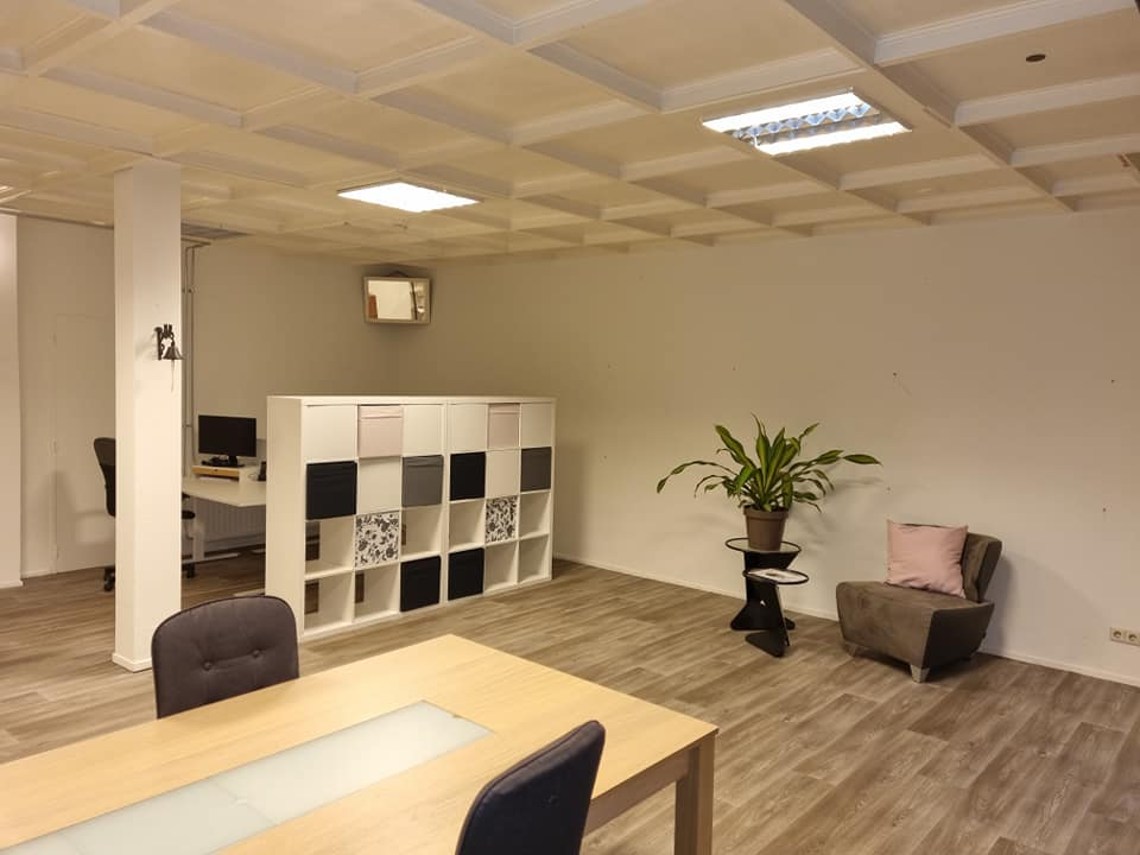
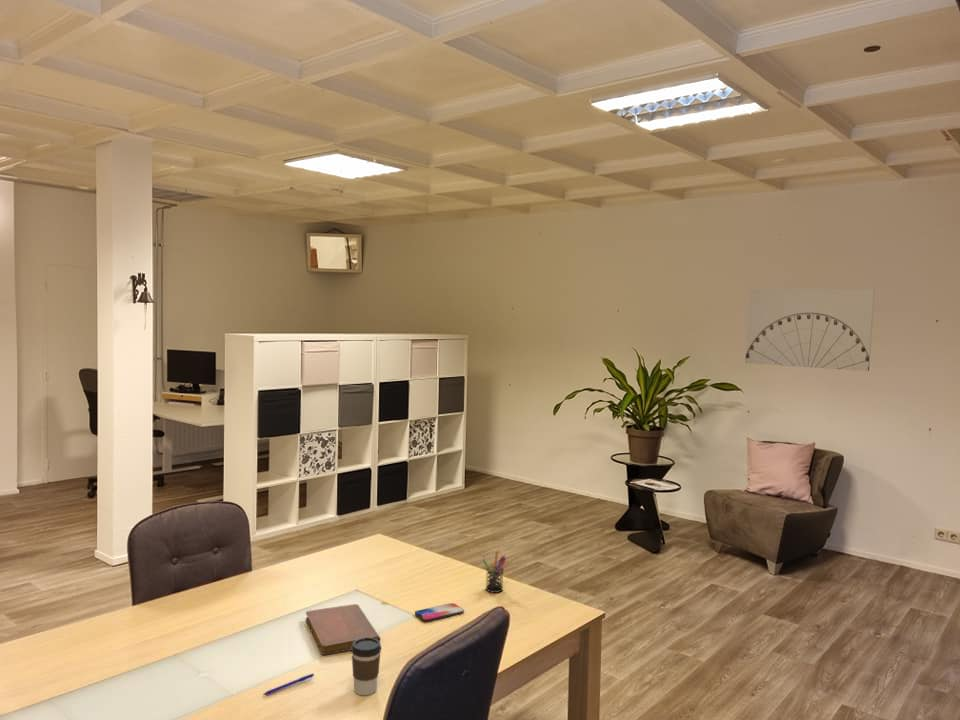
+ pen holder (493, 571)
+ wall art (806, 328)
+ coffee cup (365, 666)
+ pen (288, 684)
+ notebook (341, 627)
+ smartphone (439, 611)
